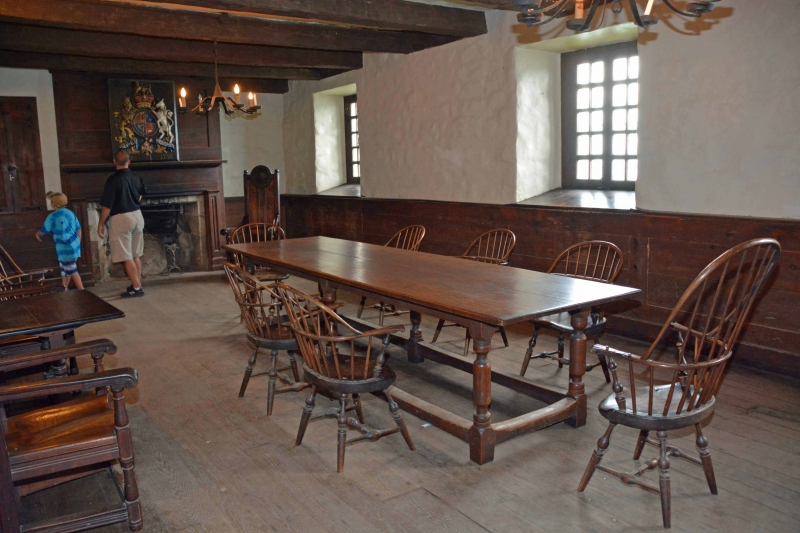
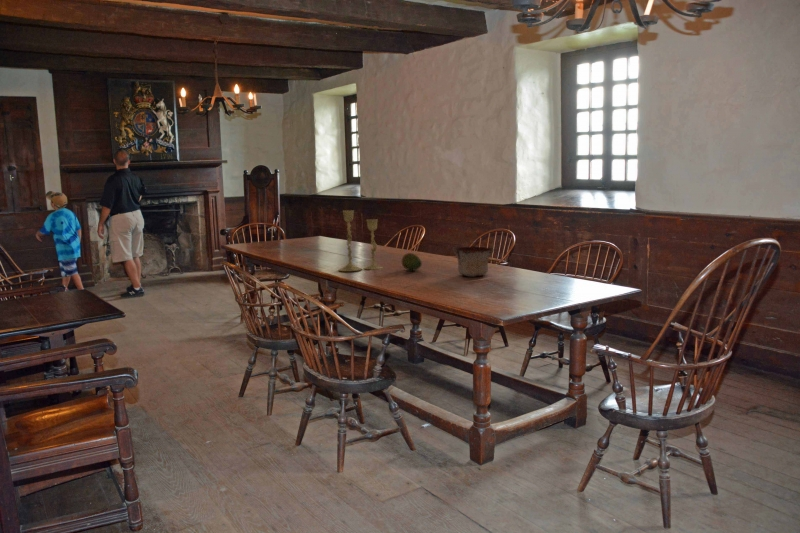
+ candlestick (351, 239)
+ fruit (412, 261)
+ bowl (473, 262)
